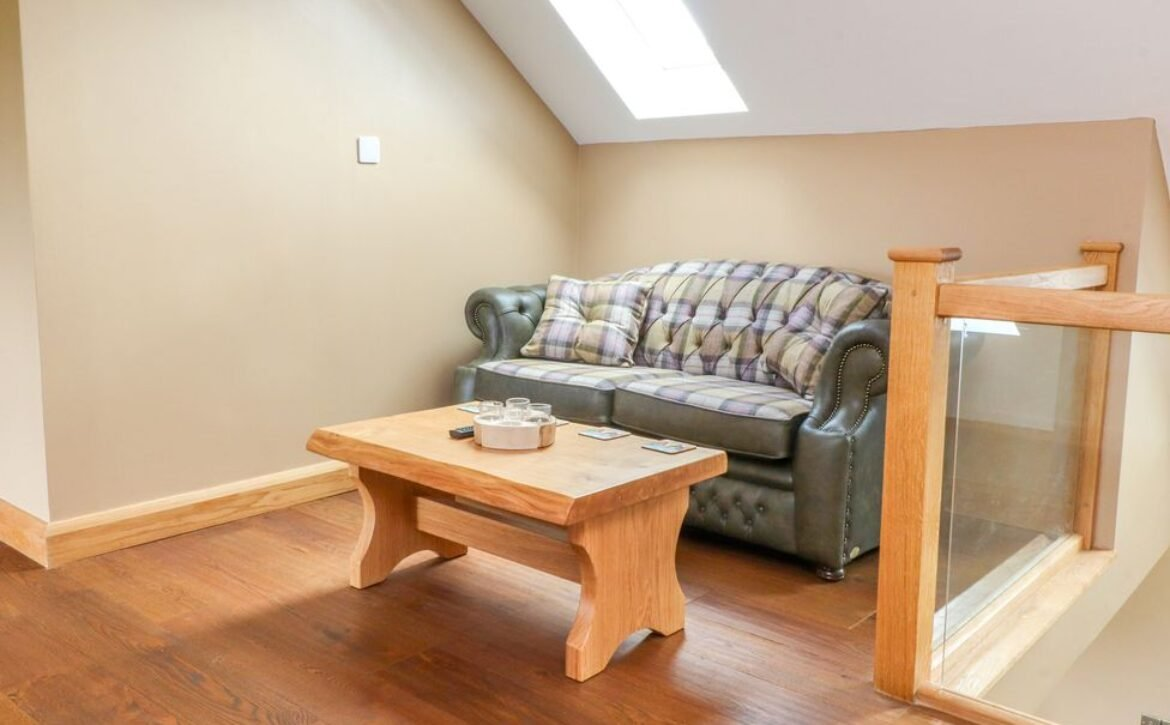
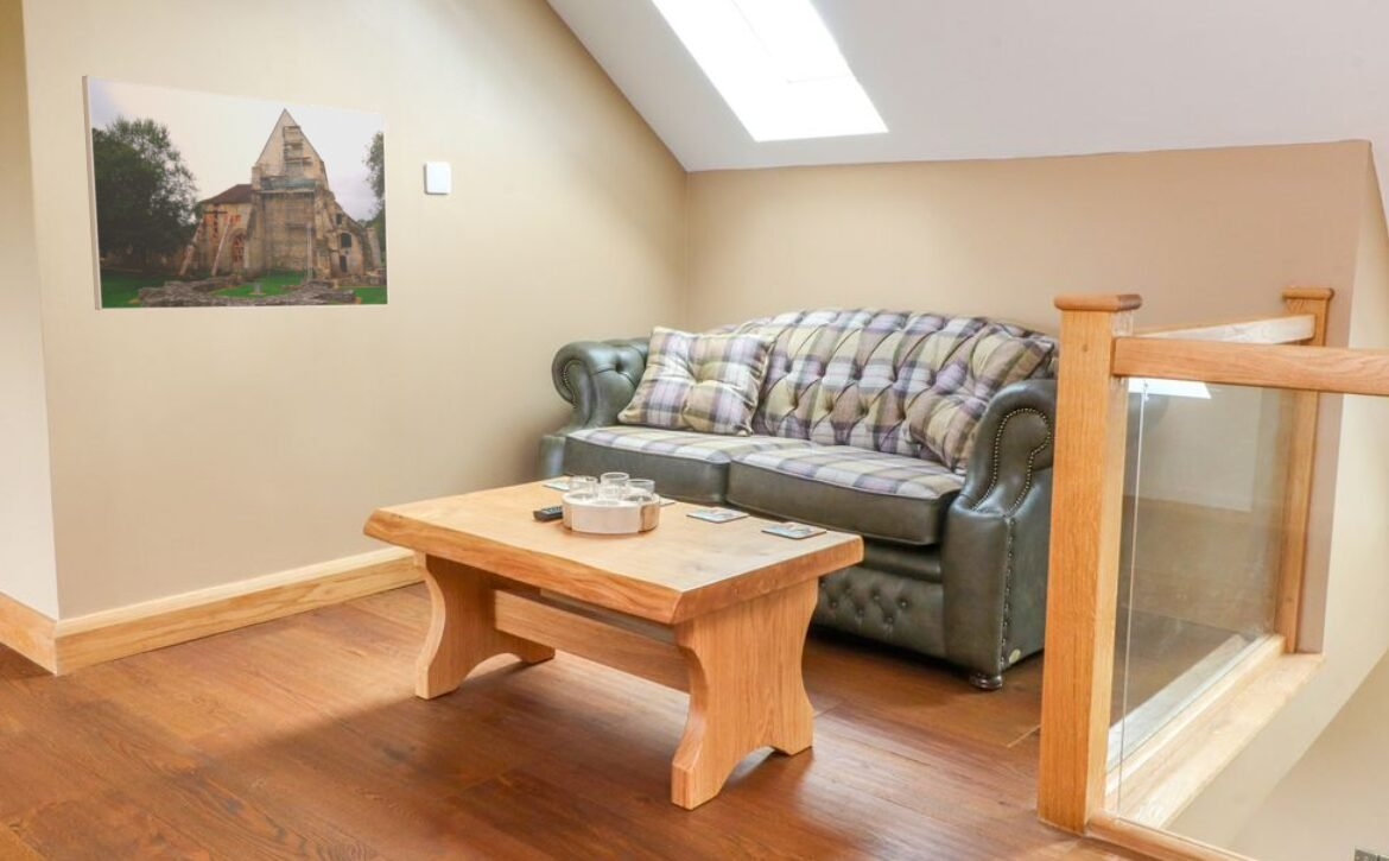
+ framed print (252, 203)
